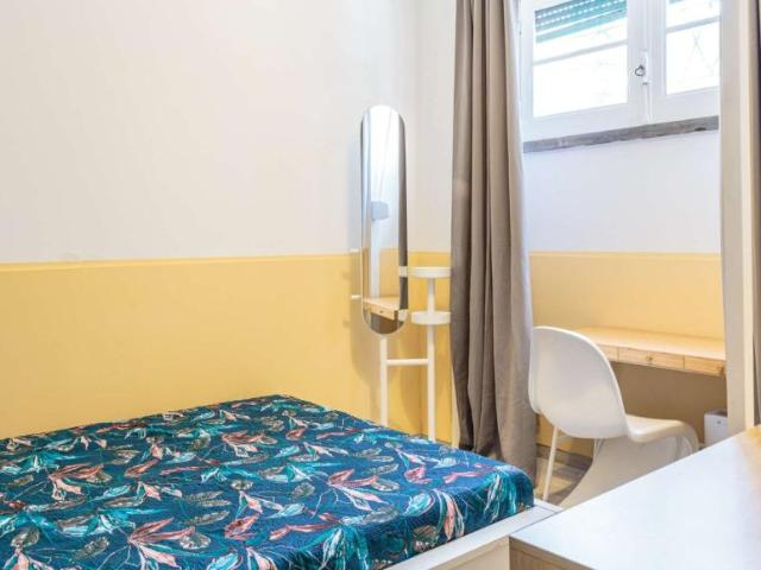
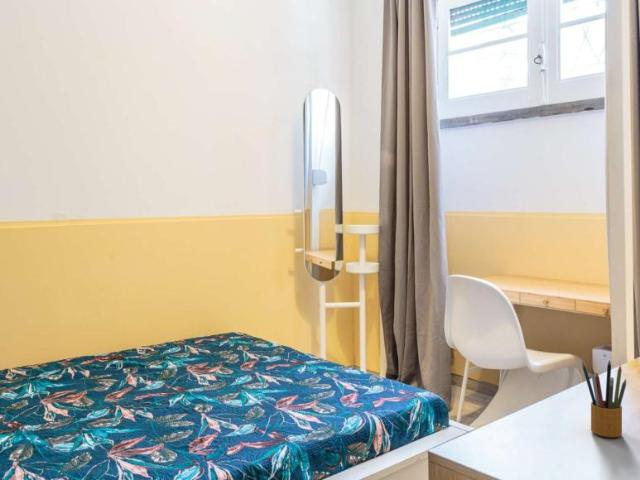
+ pencil box (606, 397)
